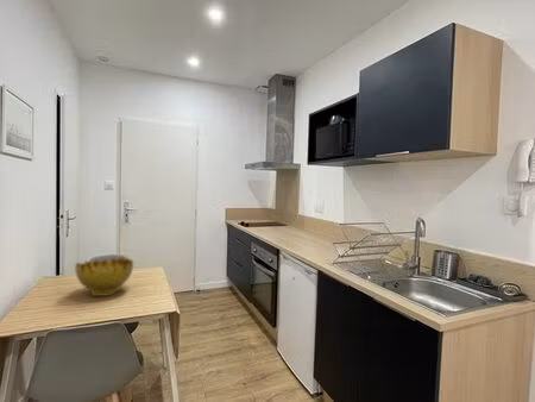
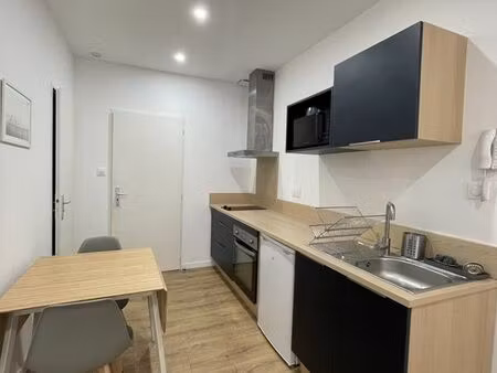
- decorative bowl (105, 275)
